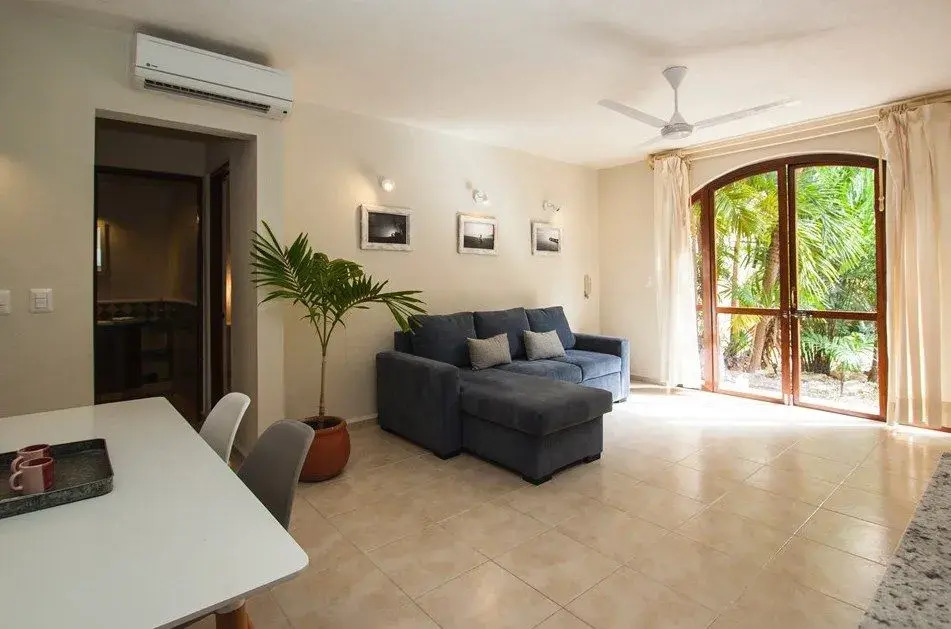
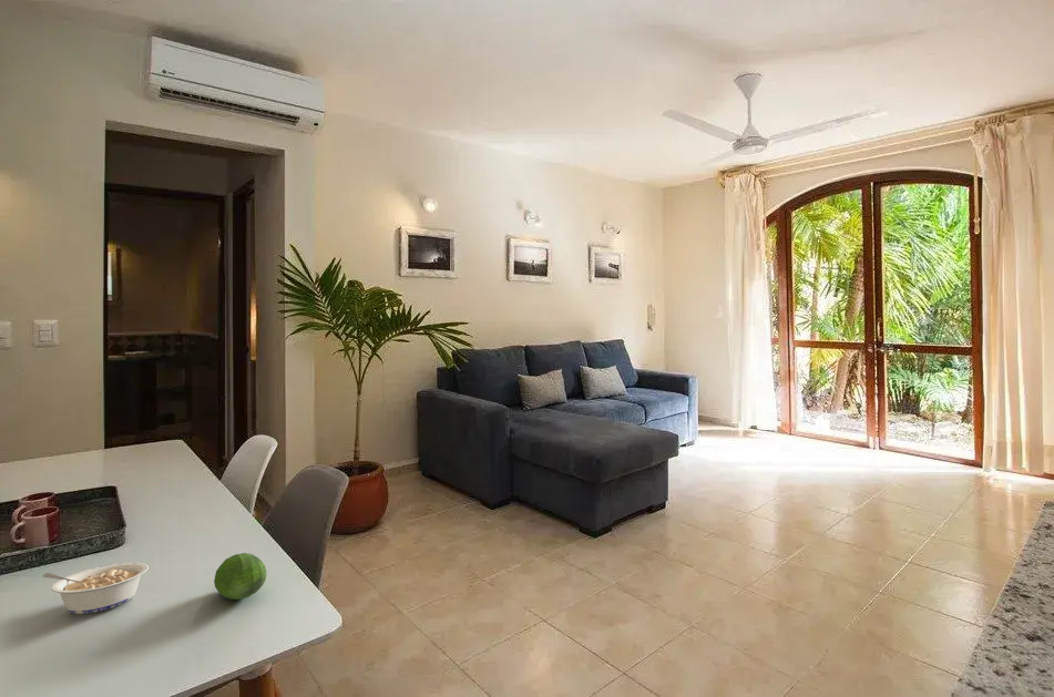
+ legume (98, 587)
+ fruit (238, 574)
